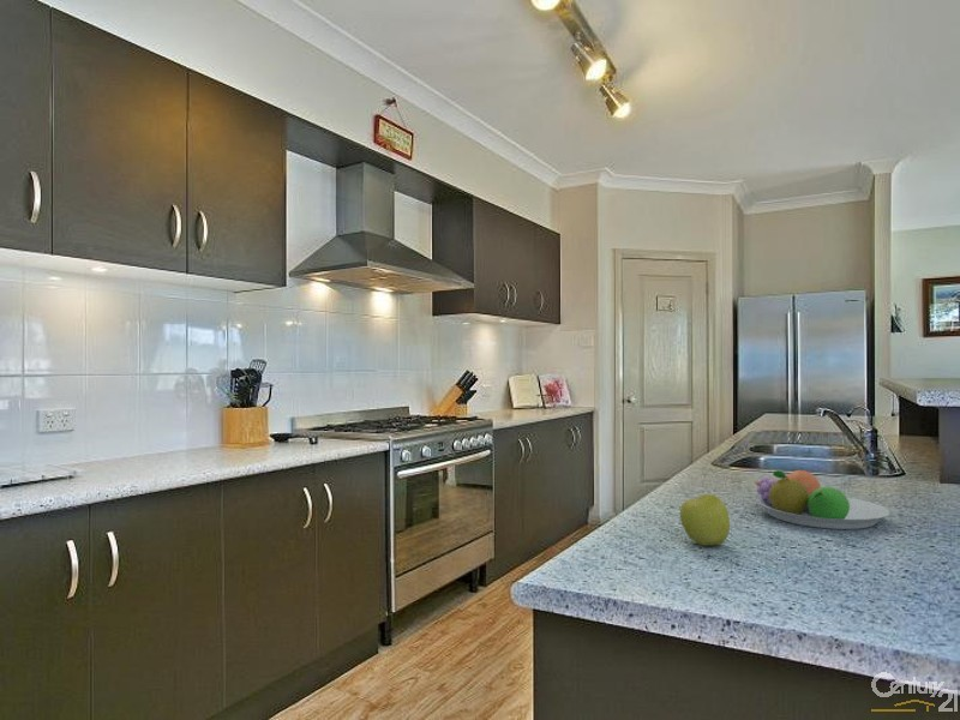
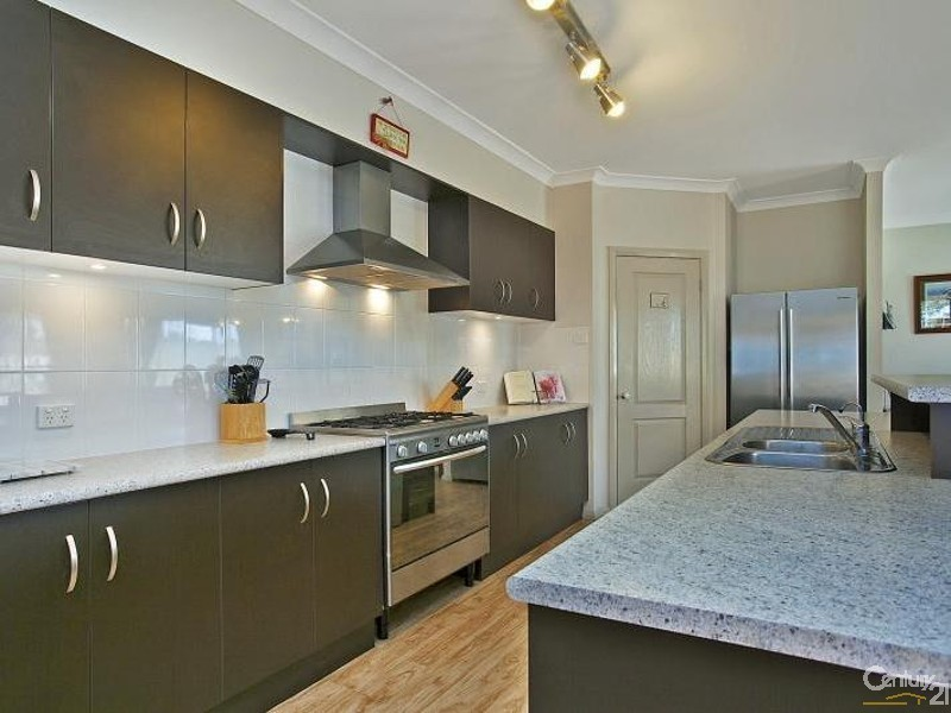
- fruit bowl (817, 493)
- apple (704, 518)
